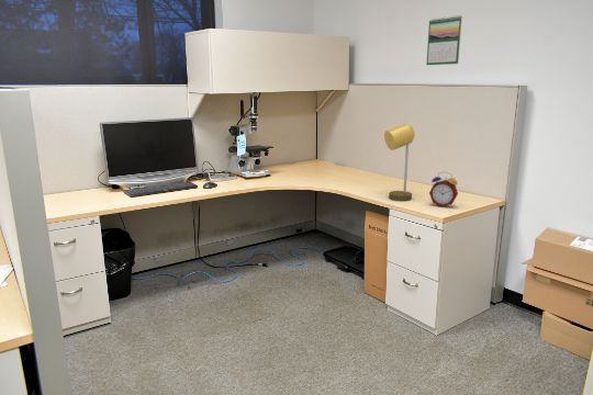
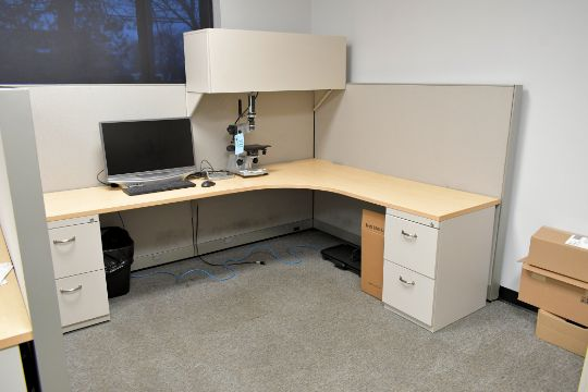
- calendar (443, 41)
- desk lamp (405, 161)
- alarm clock (444, 188)
